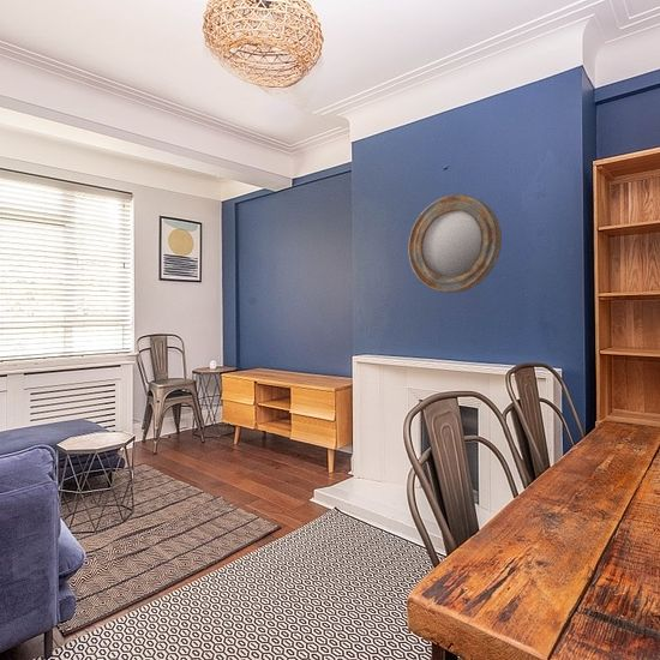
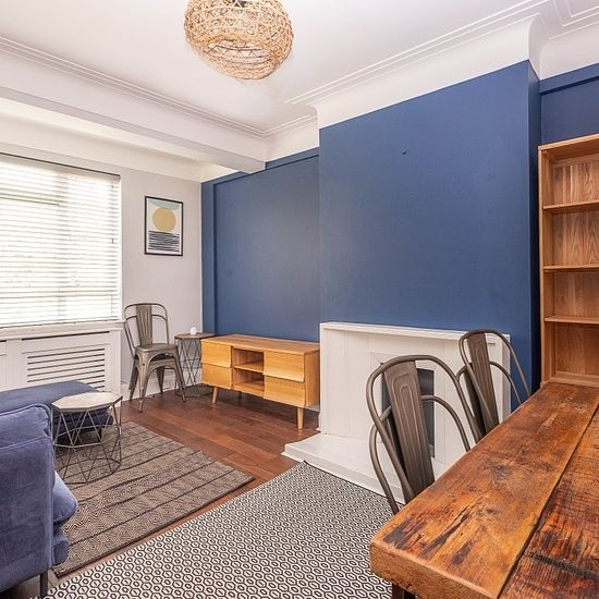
- home mirror (451, 244)
